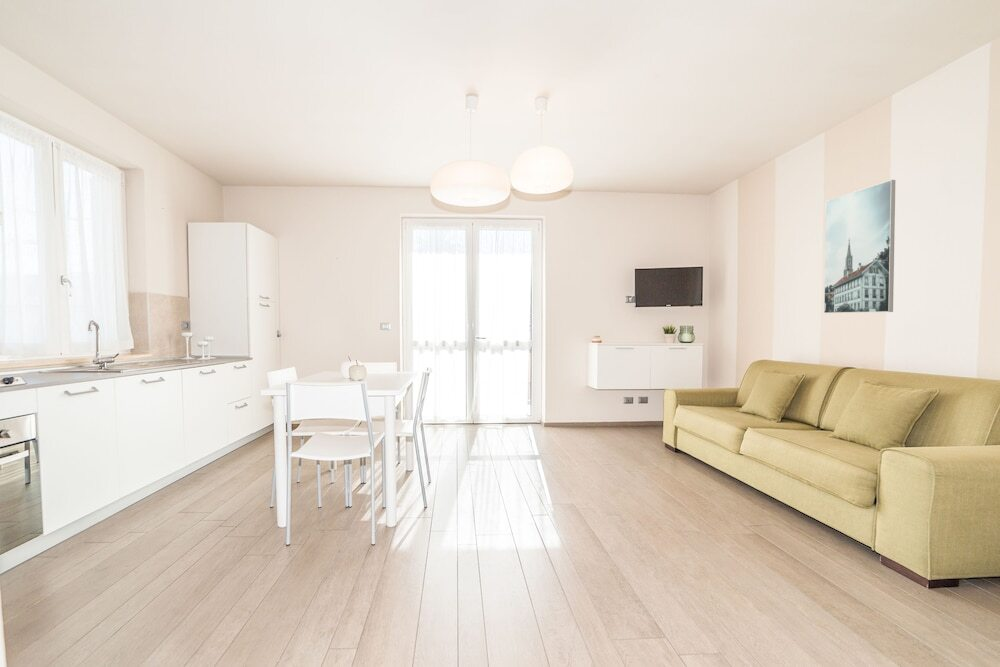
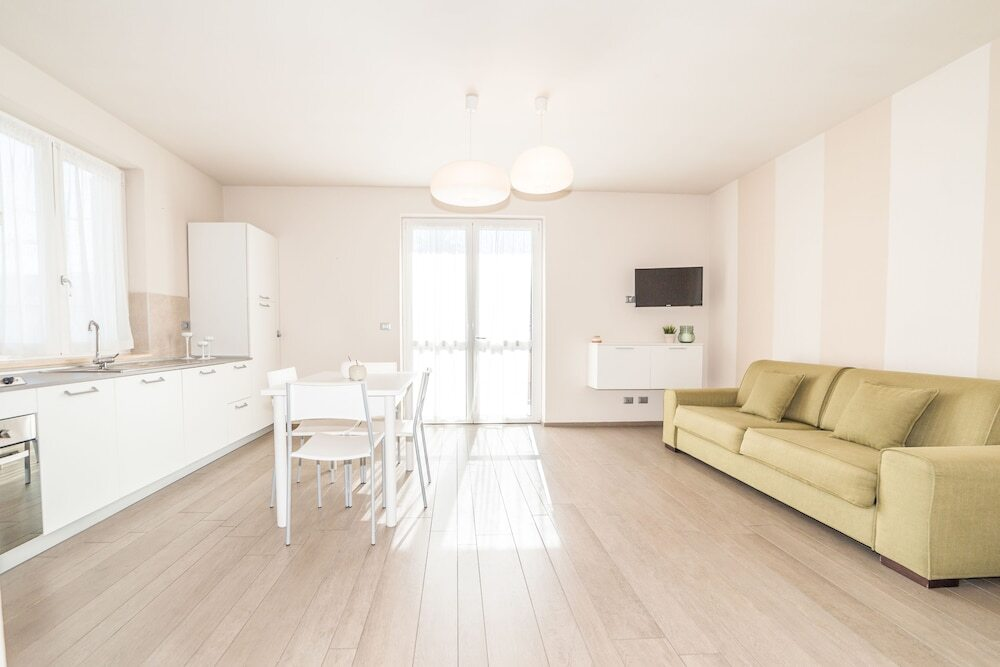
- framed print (856, 252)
